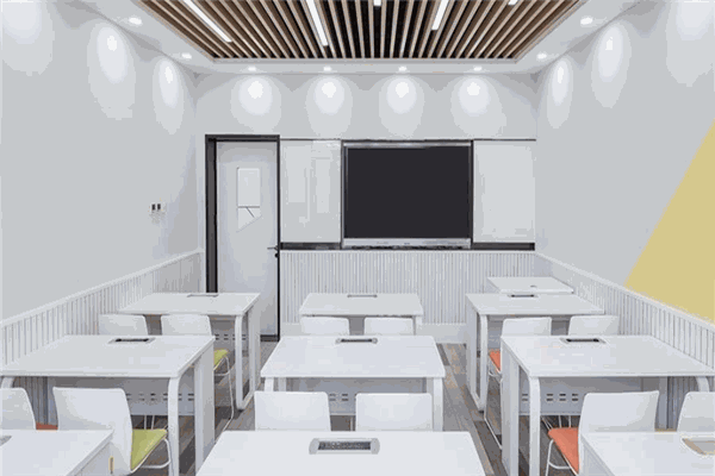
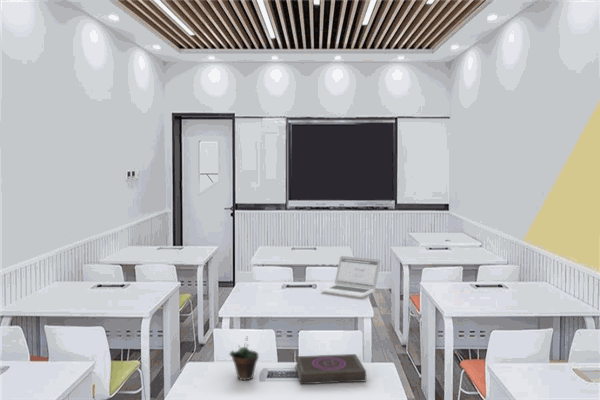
+ laptop (350, 275)
+ succulent plant (245, 356)
+ book (329, 368)
